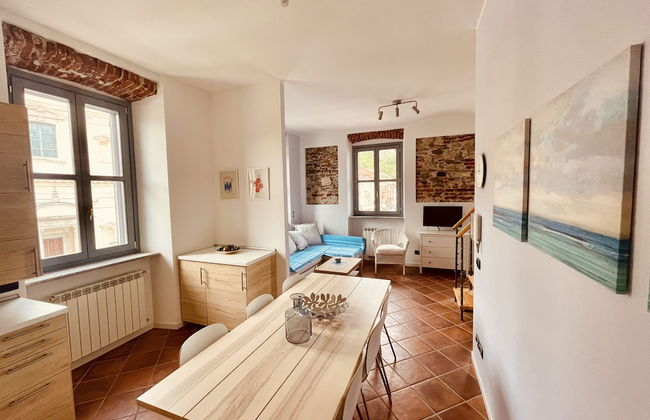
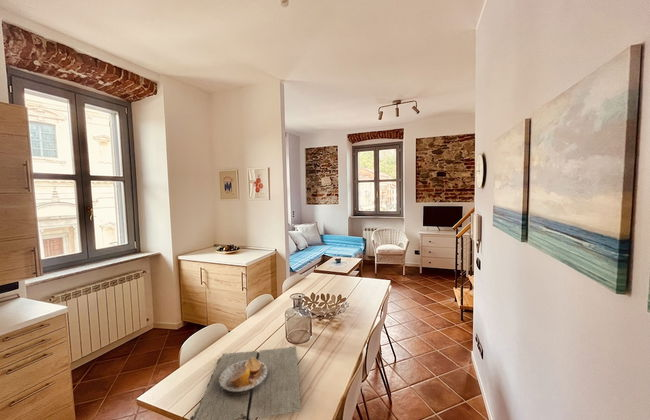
+ plate (253, 373)
